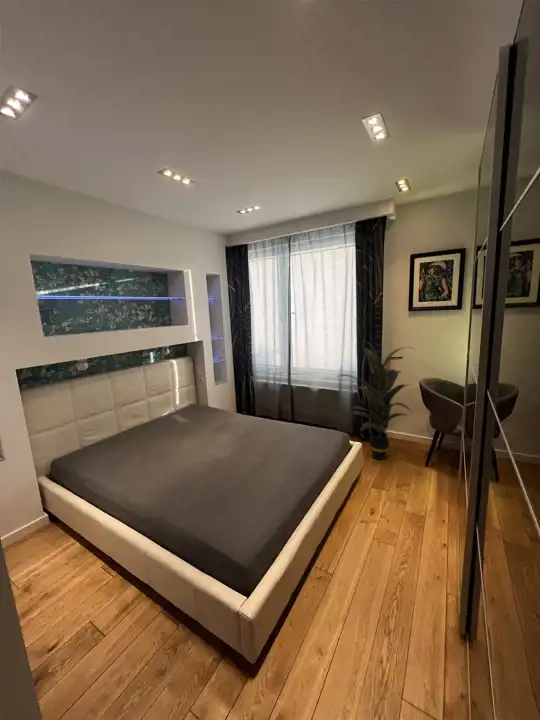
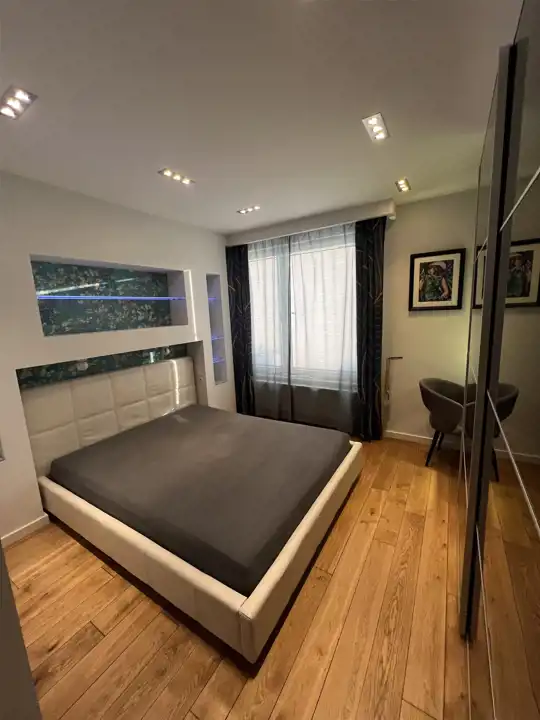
- indoor plant (376, 399)
